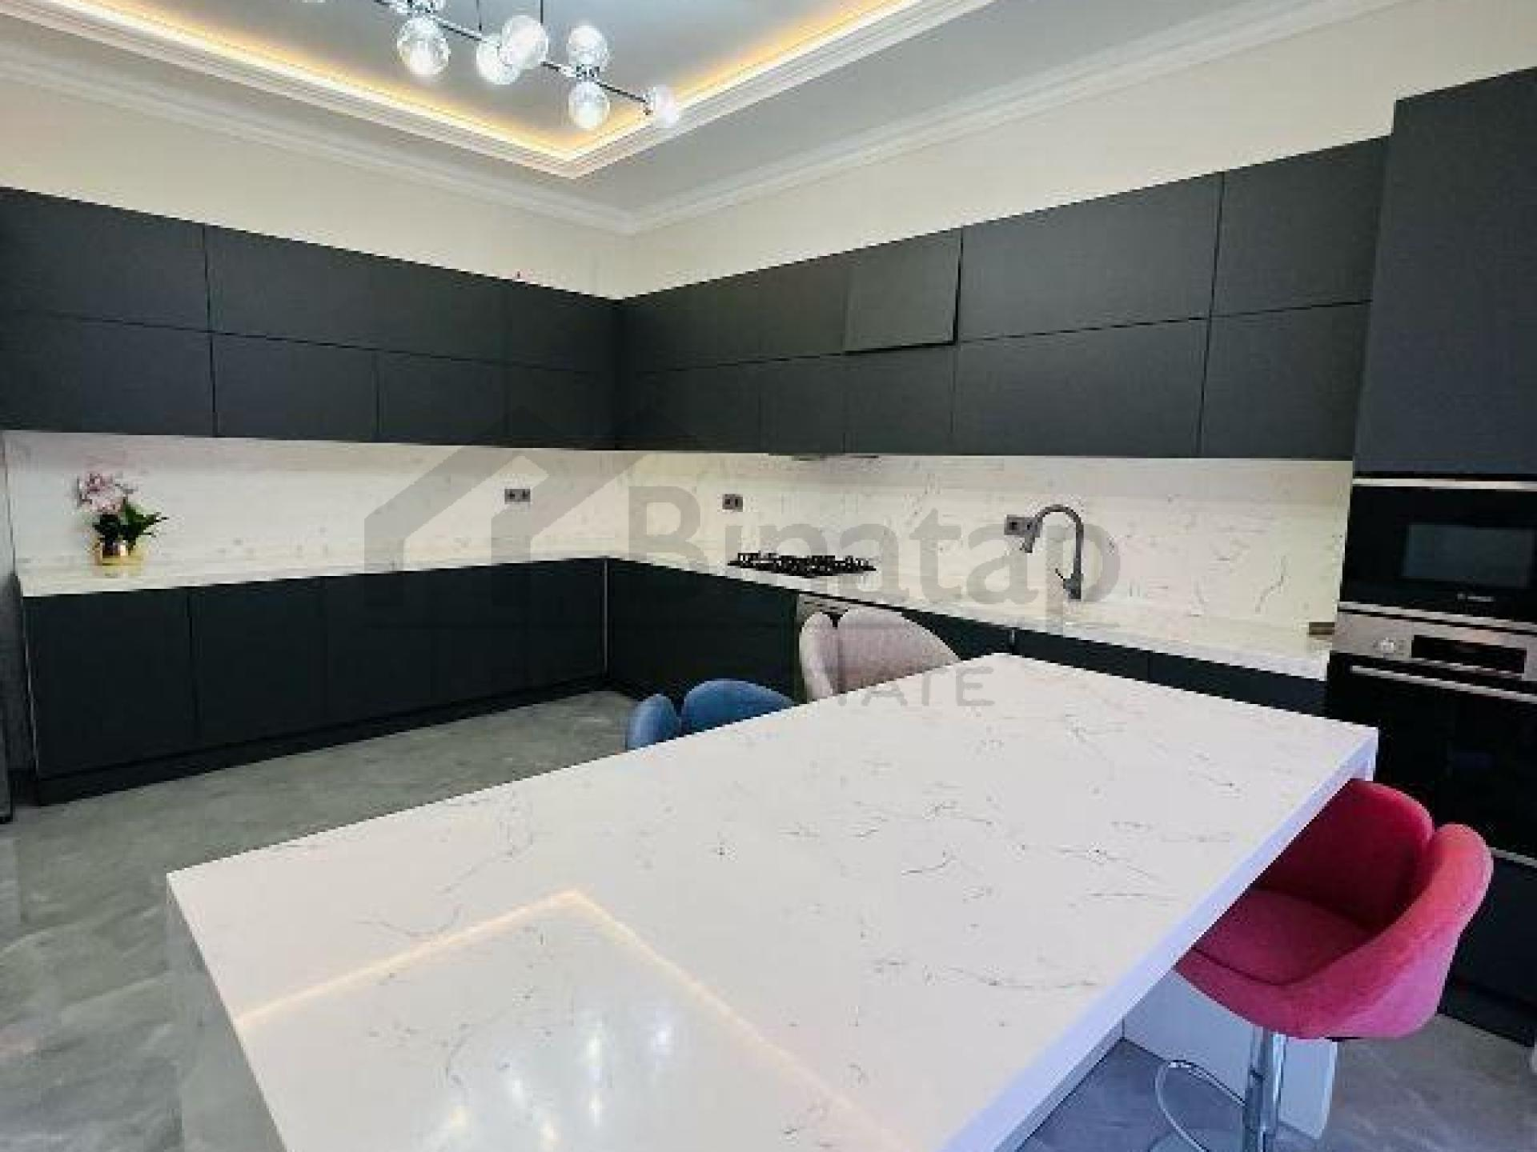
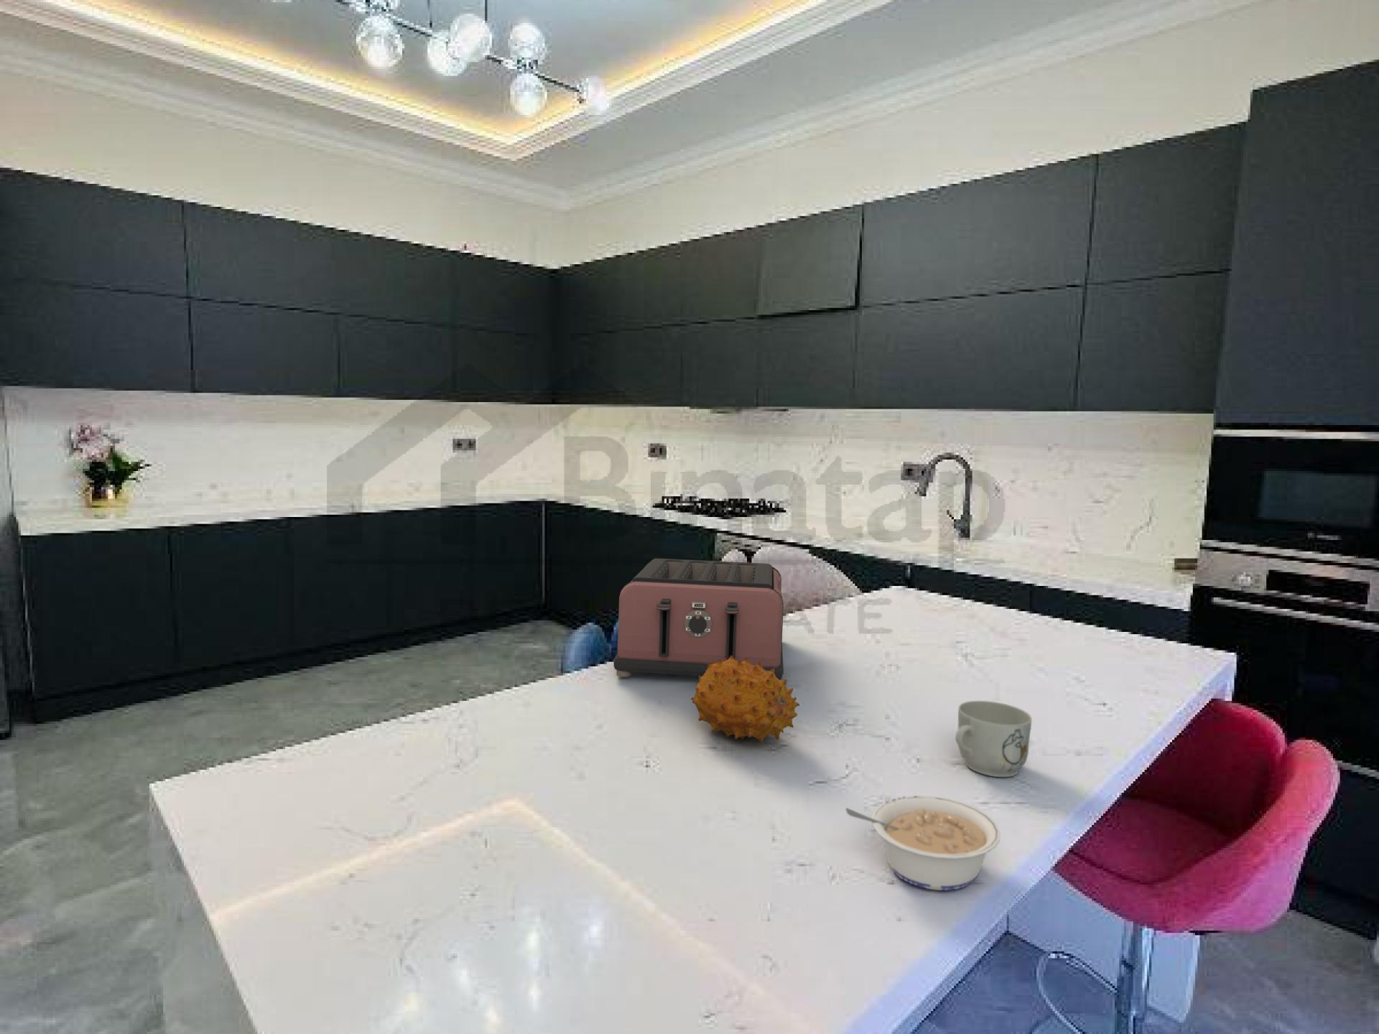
+ mug (986, 741)
+ legume (931, 842)
+ toaster (705, 616)
+ fruit (745, 698)
